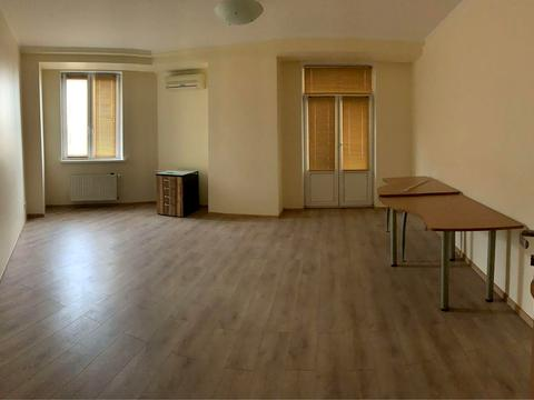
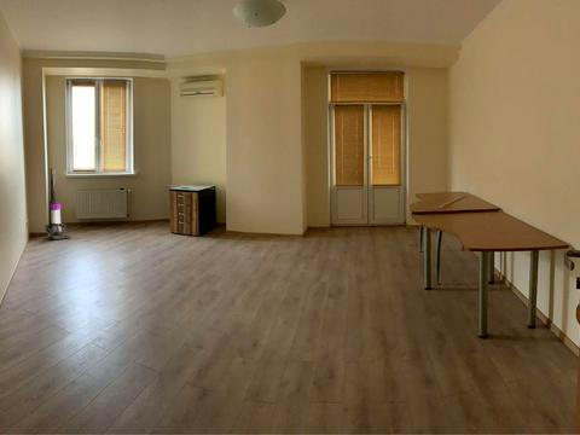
+ vacuum cleaner (56, 203)
